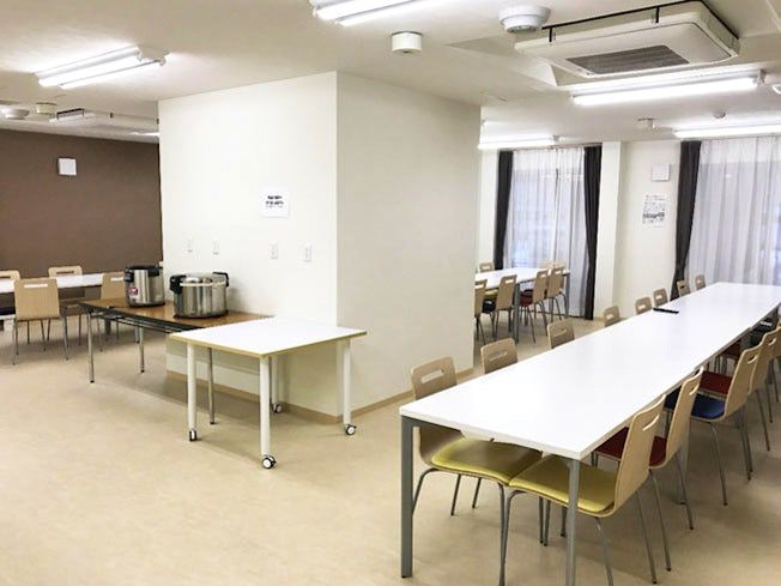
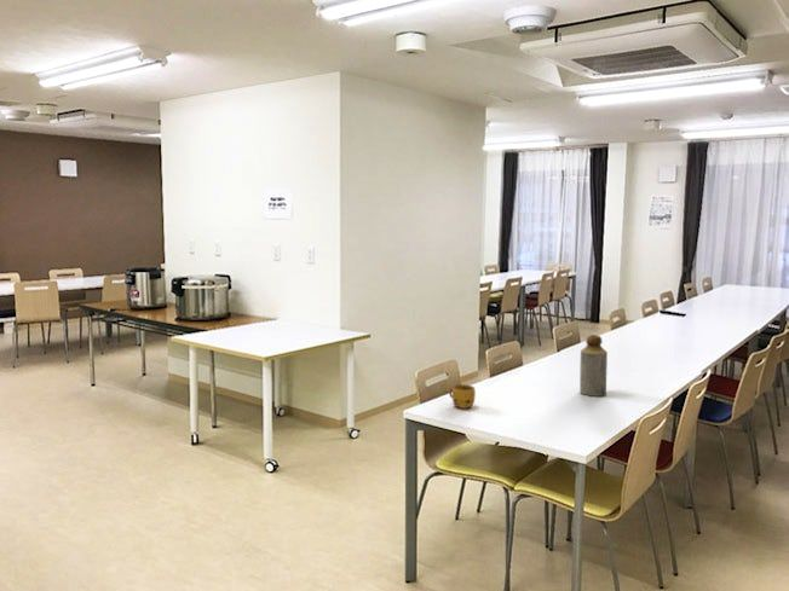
+ bottle (593, 364)
+ mug (460, 395)
